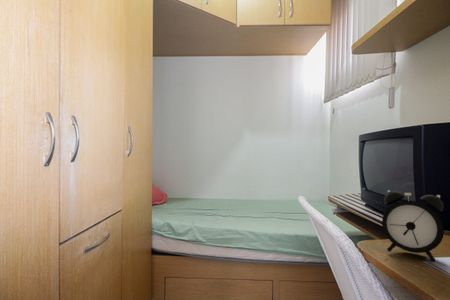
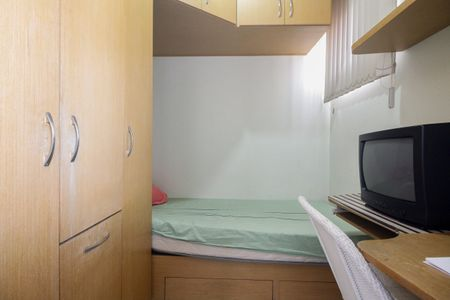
- alarm clock (411, 223)
